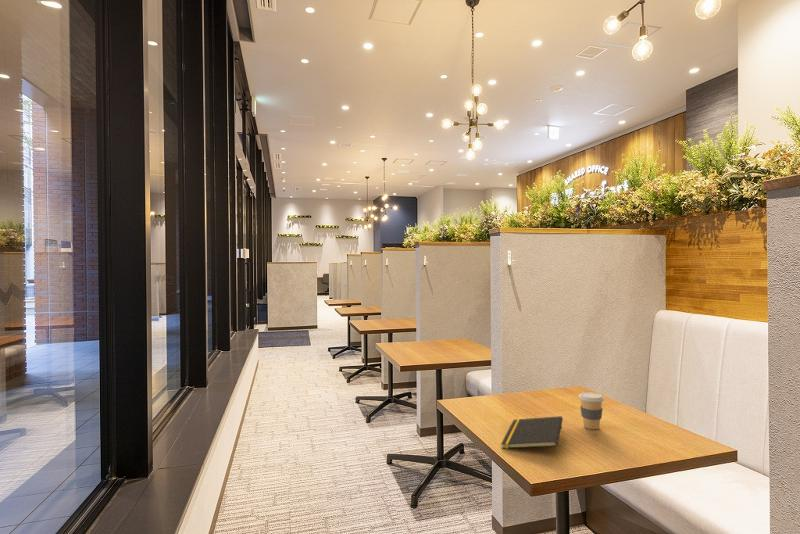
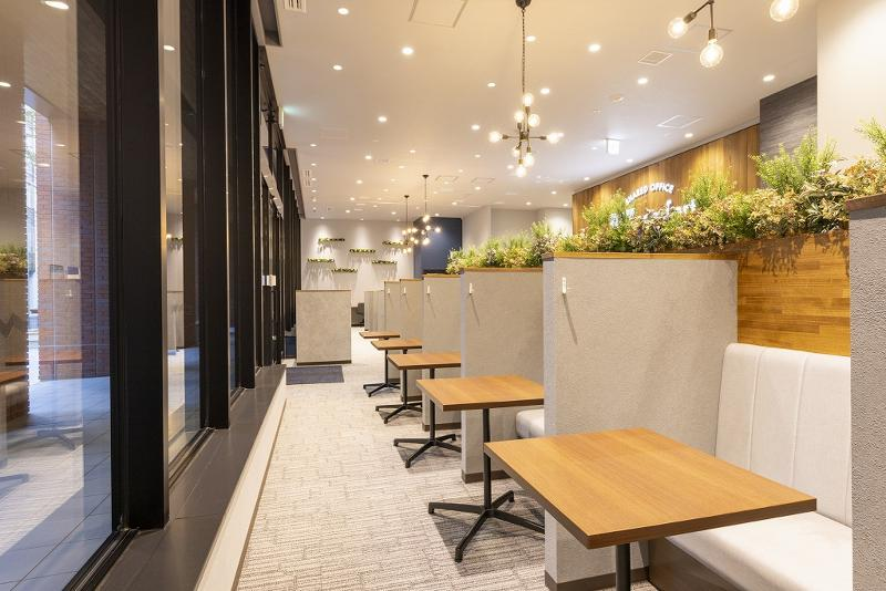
- notepad (533, 431)
- coffee cup (591, 410)
